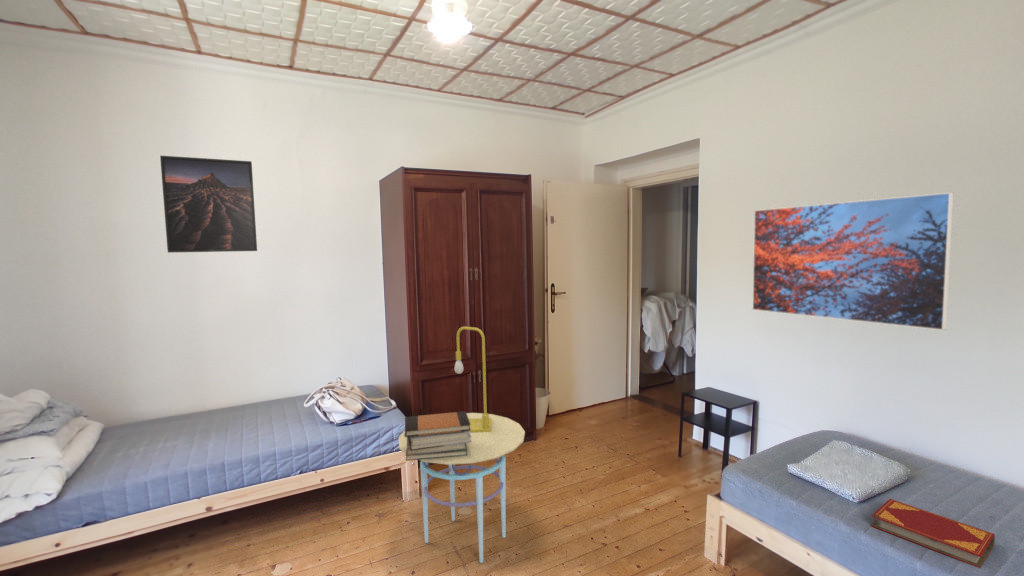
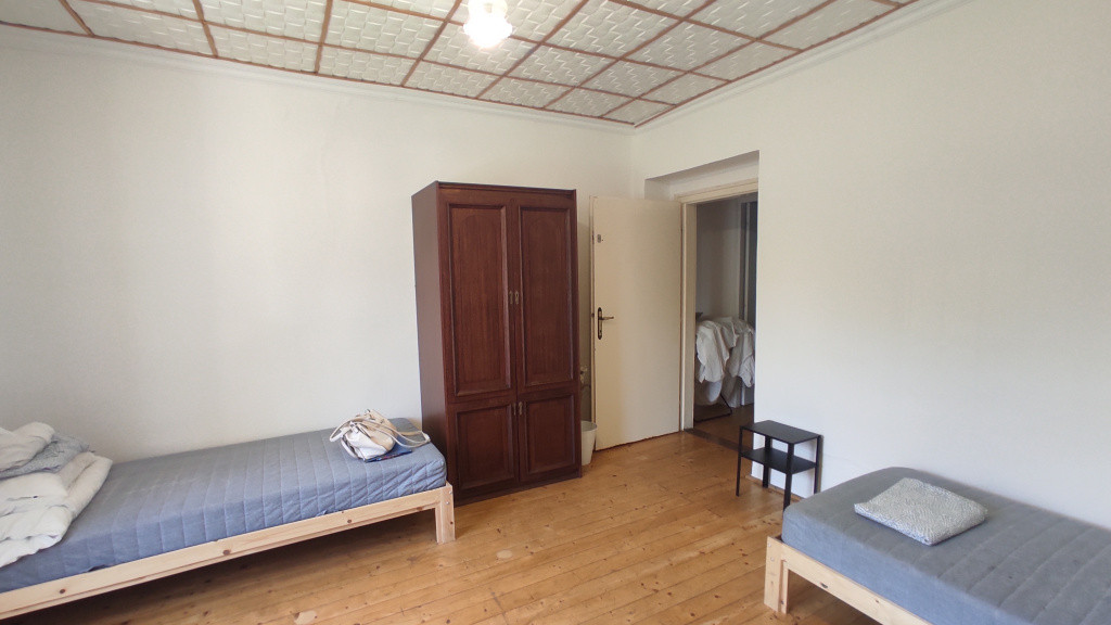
- book stack (437, 435)
- table lamp (462, 371)
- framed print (211, 205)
- side table (463, 479)
- hardback book (930, 529)
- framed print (835, 261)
